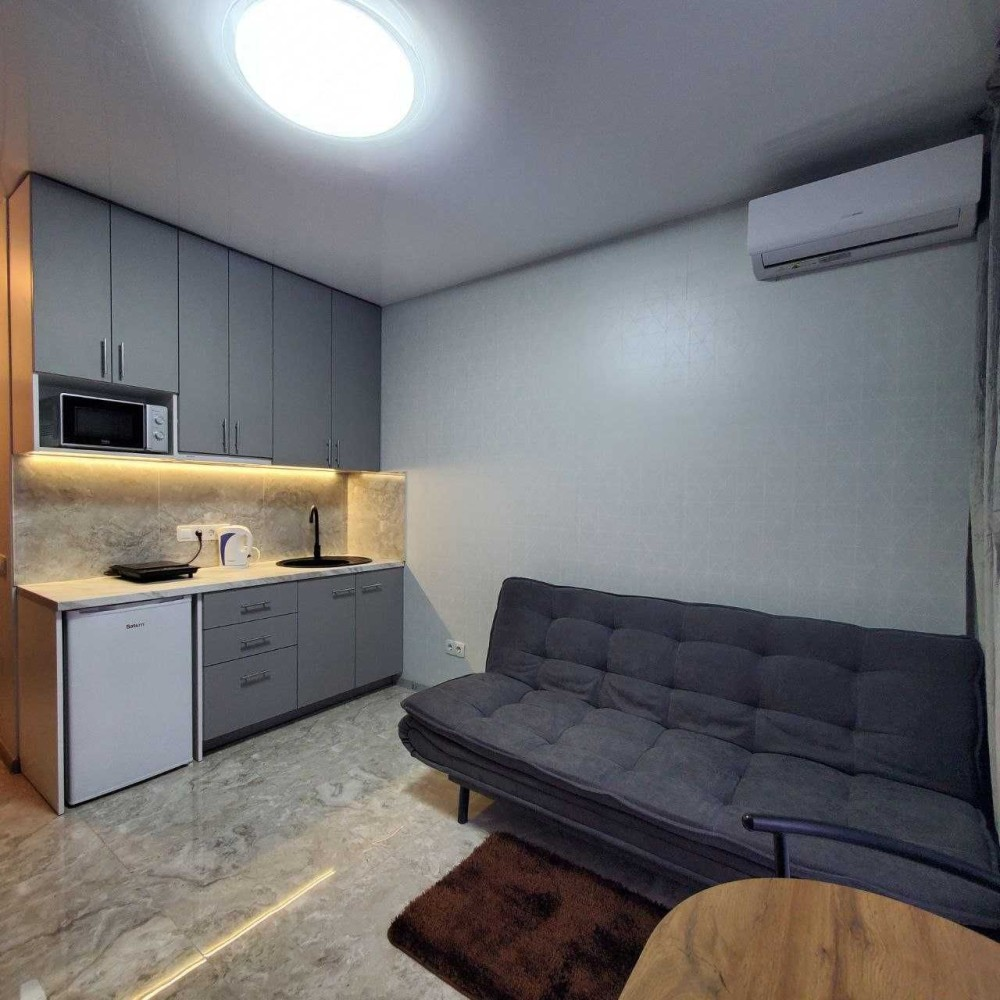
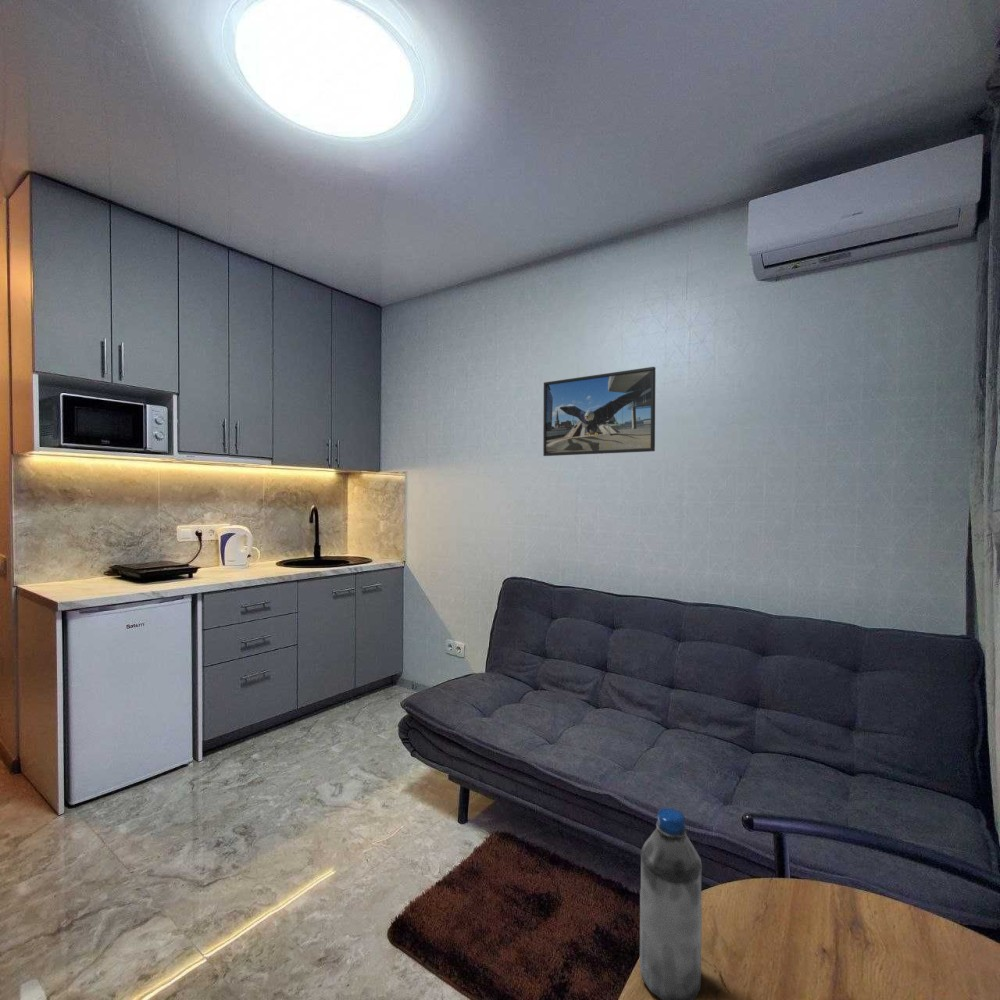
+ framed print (595, 414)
+ water bottle (670, 896)
